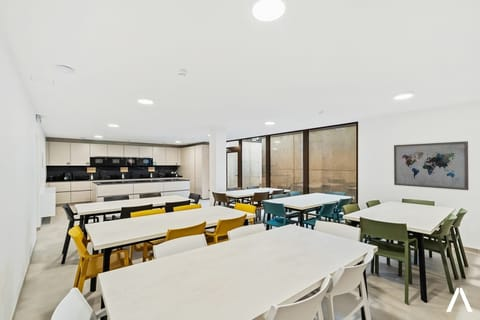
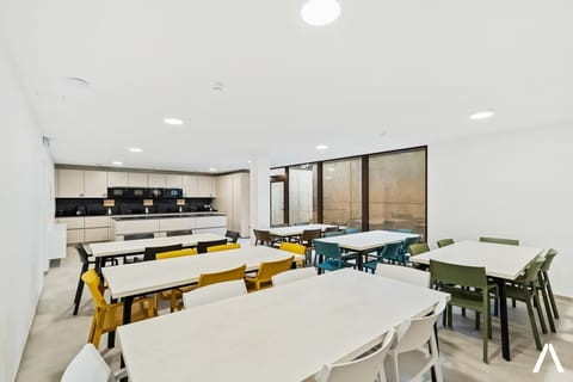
- wall art (427, 165)
